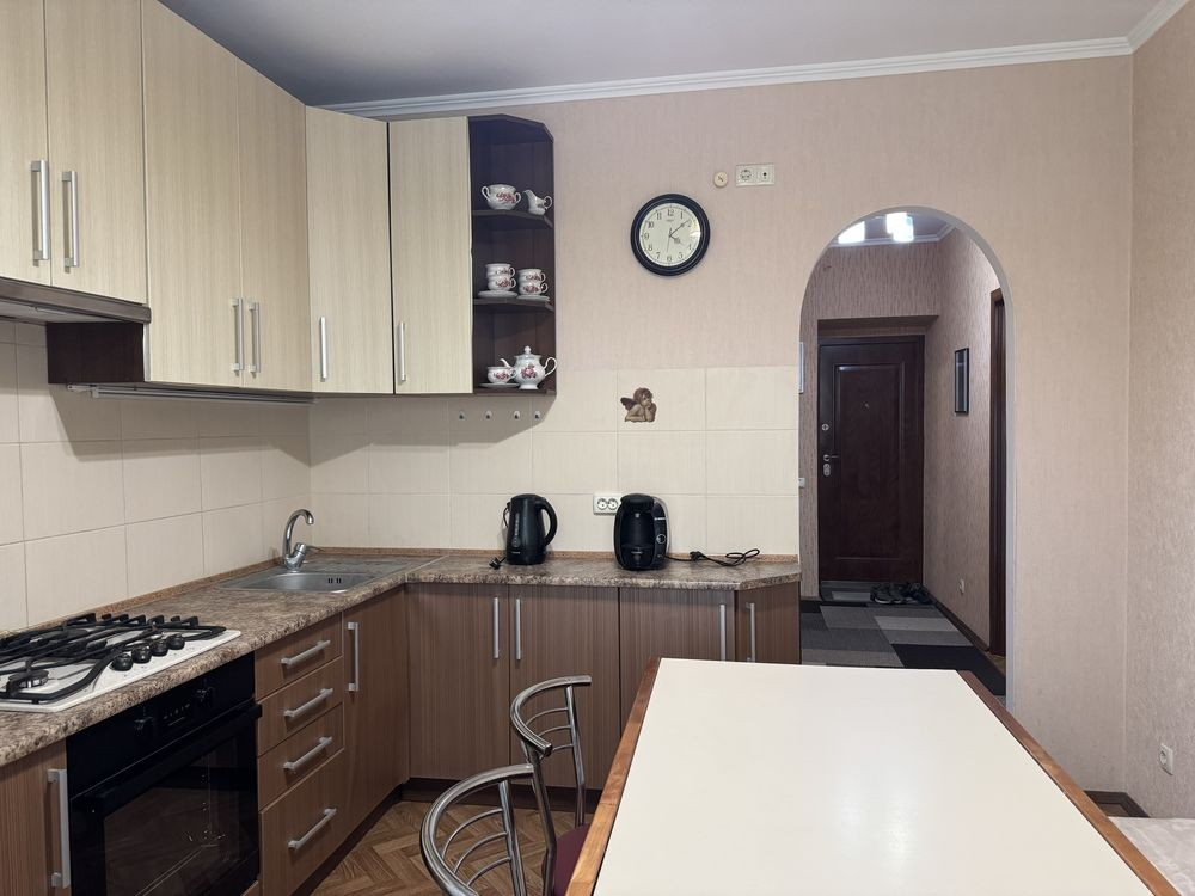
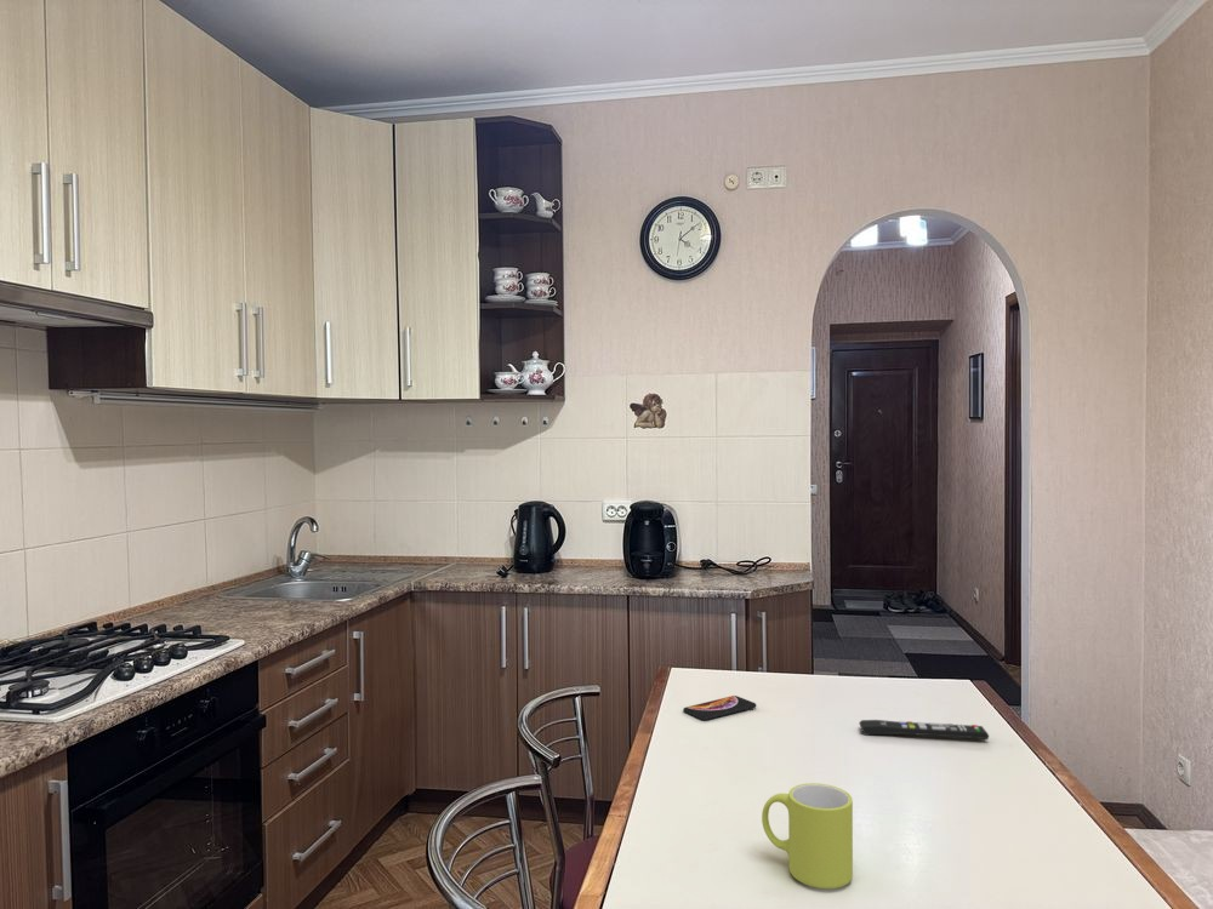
+ remote control (922, 730)
+ mug (805, 831)
+ smartphone (719, 707)
